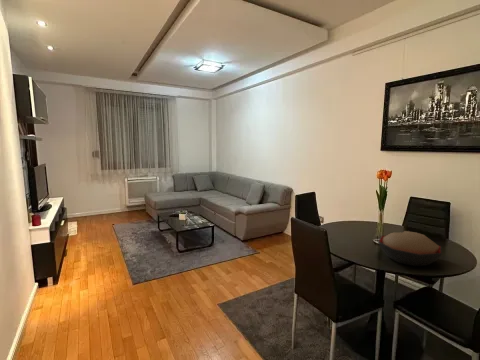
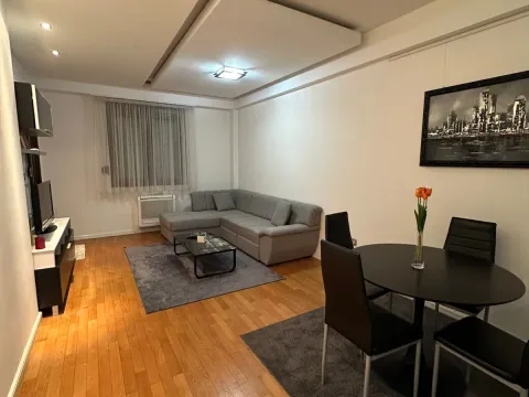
- decorative bowl (408, 245)
